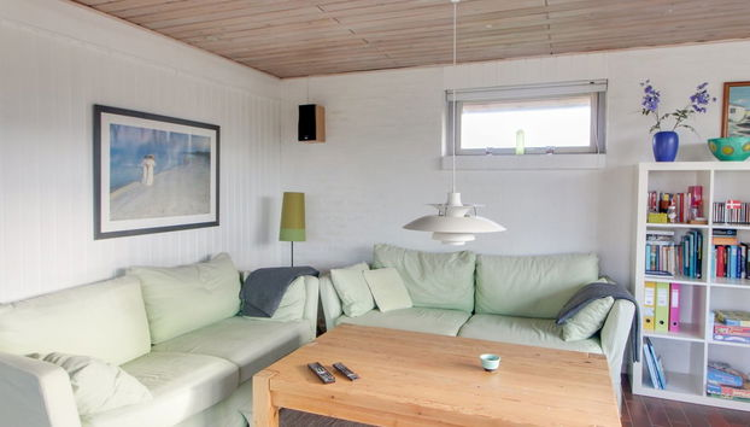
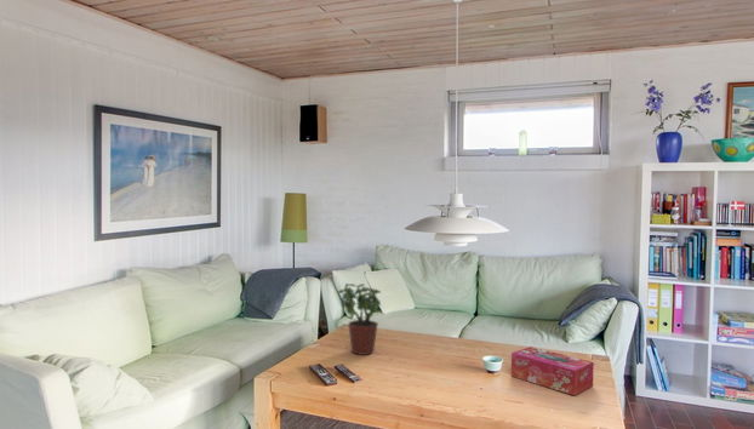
+ tissue box (550, 368)
+ potted plant (360, 315)
